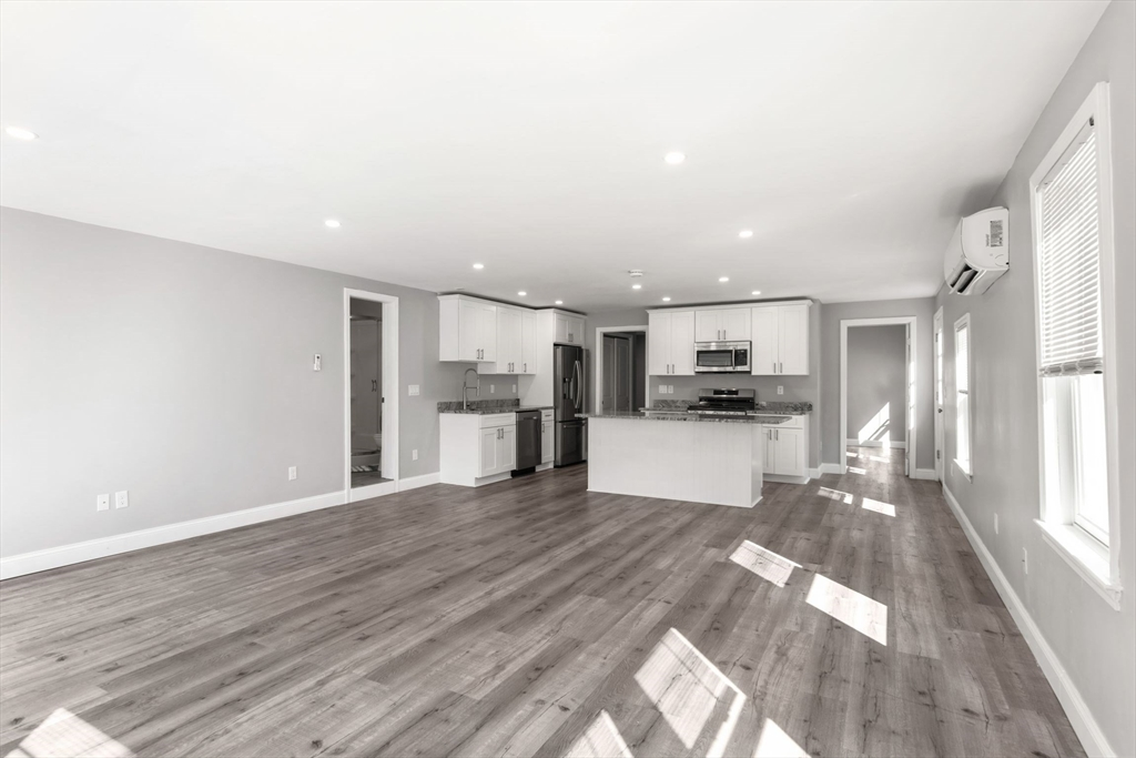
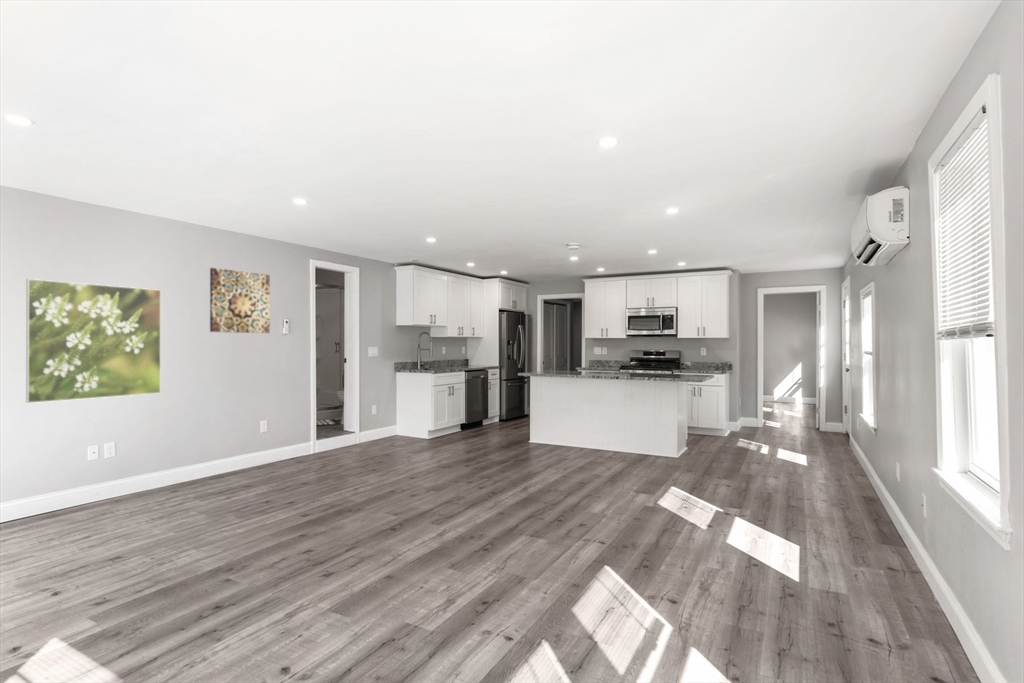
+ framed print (99, 341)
+ wall art (241, 302)
